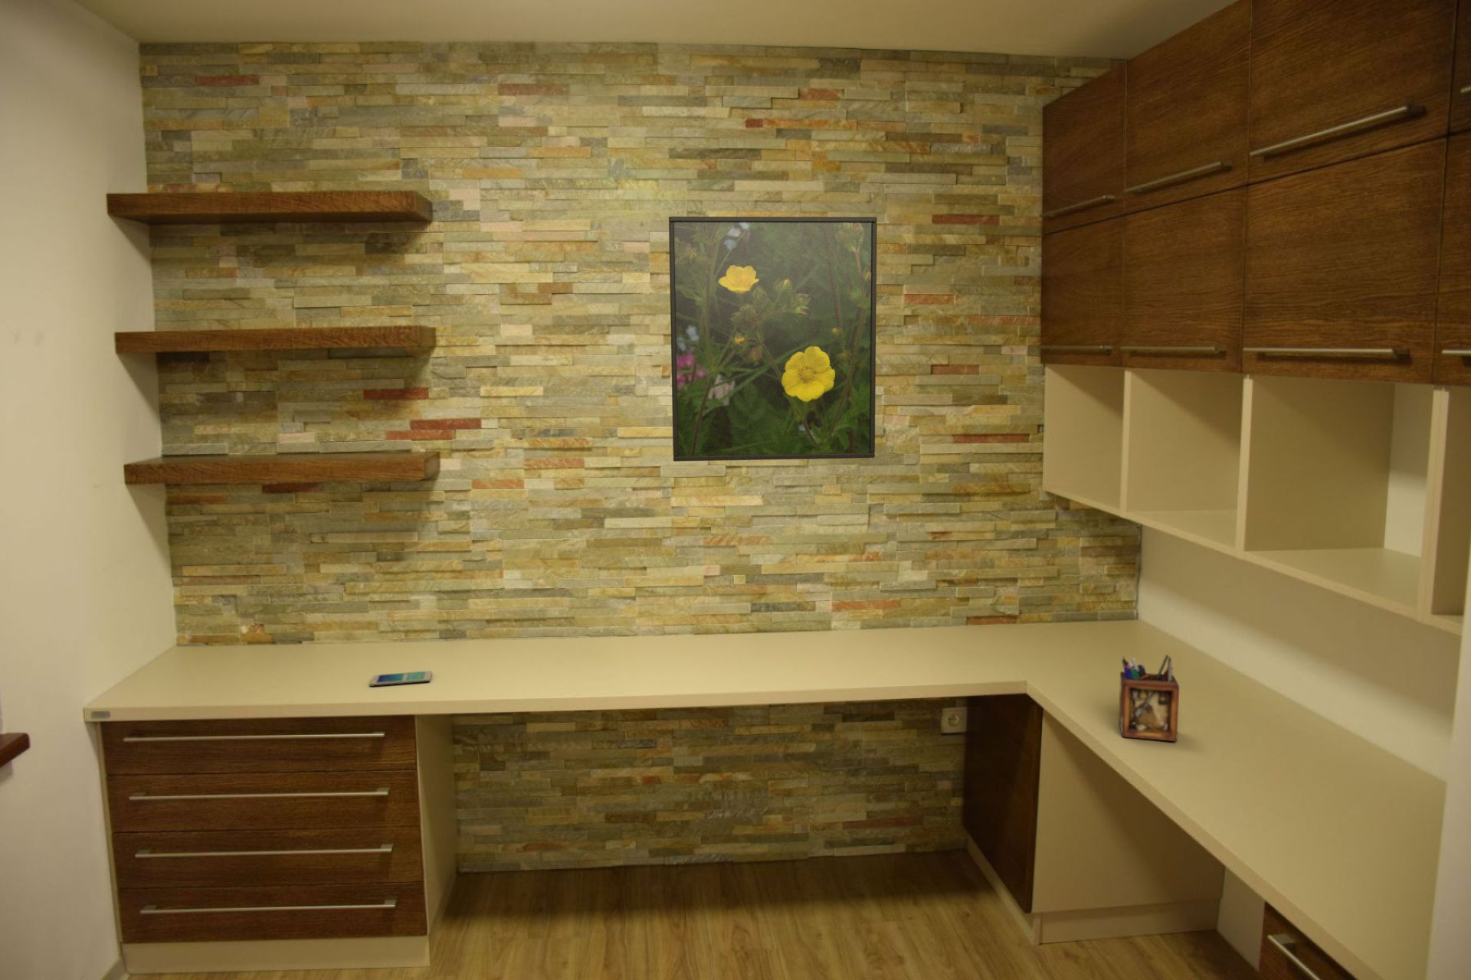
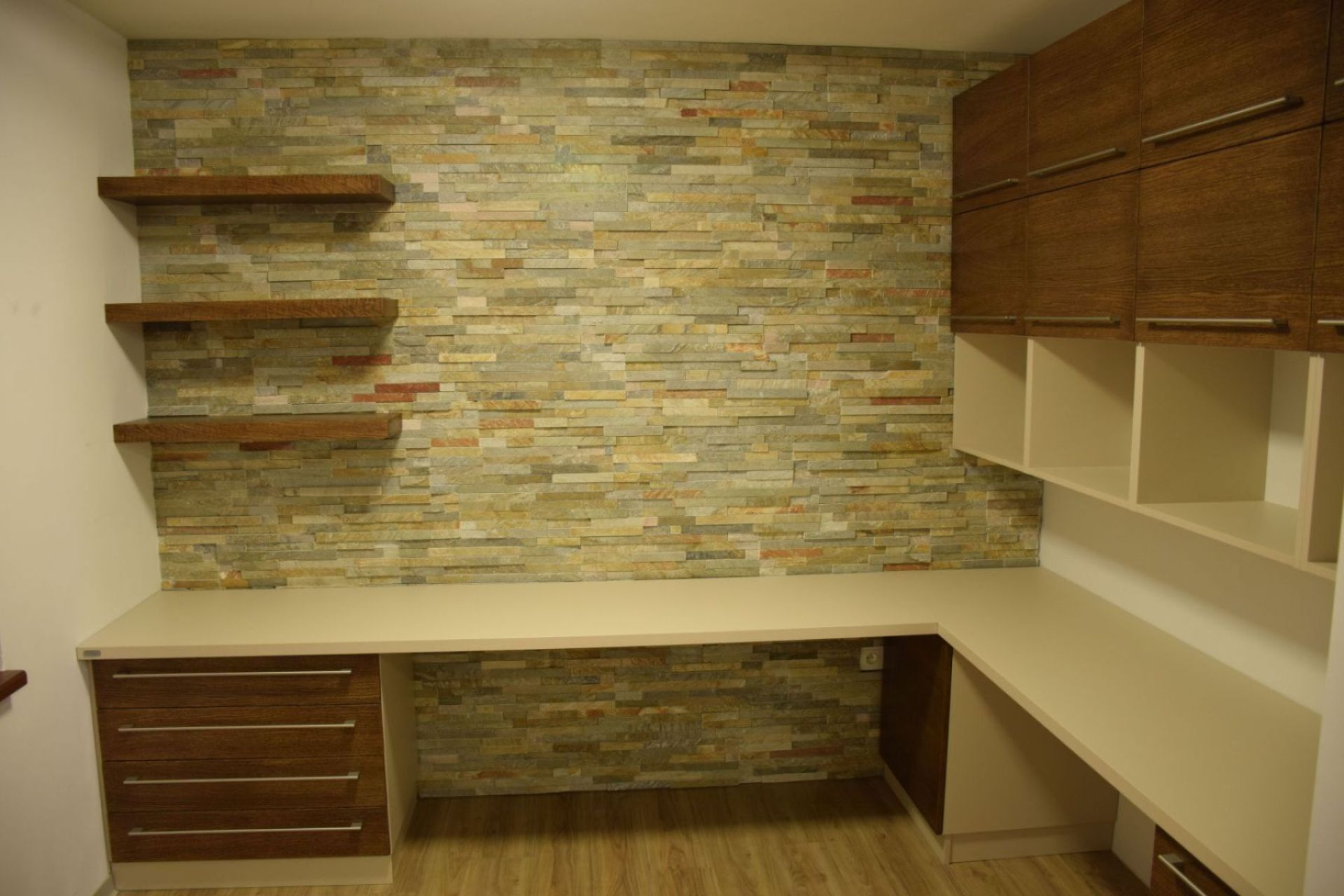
- smartphone (402, 678)
- desk organizer (1148, 696)
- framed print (774, 340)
